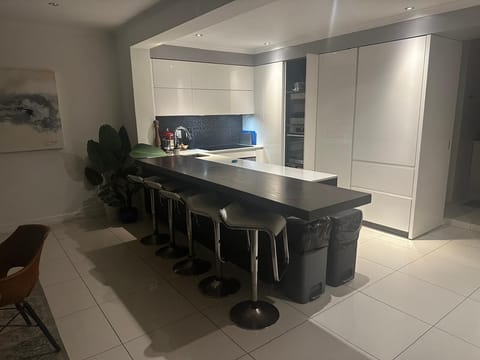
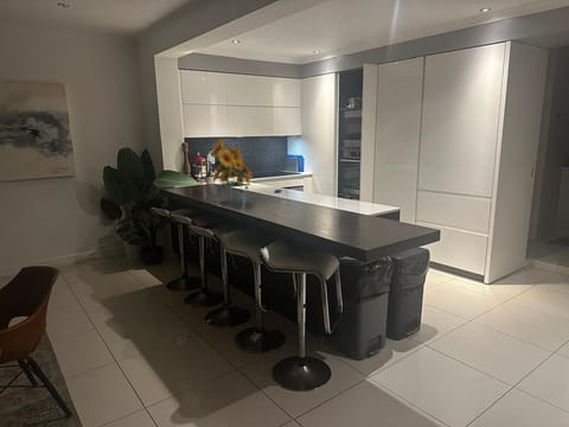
+ flower bouquet (230, 170)
